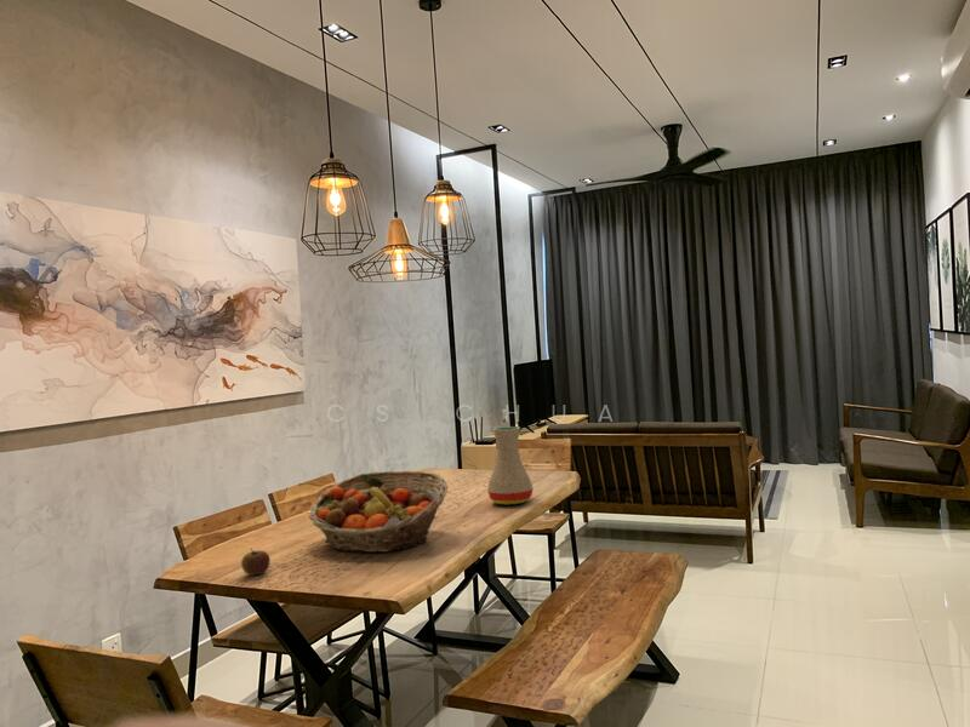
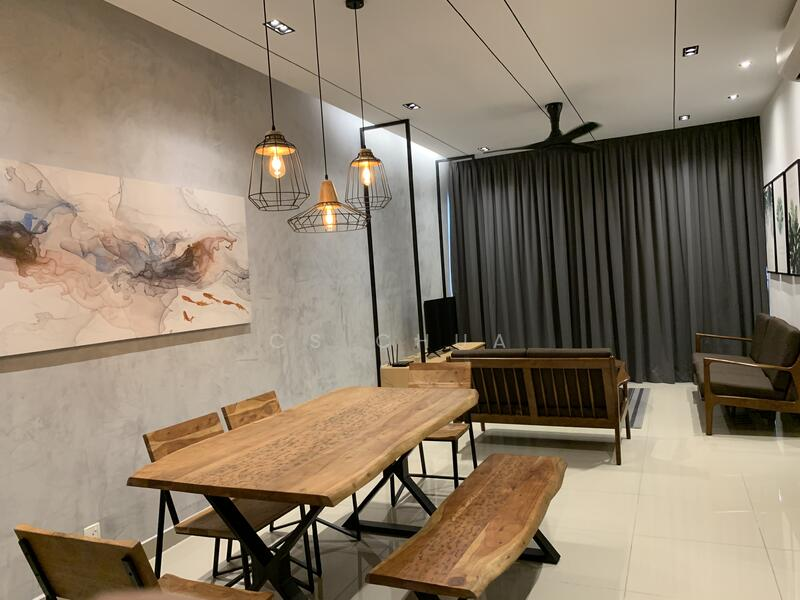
- vase (508, 464)
- fruit basket (378, 509)
- apple (255, 561)
